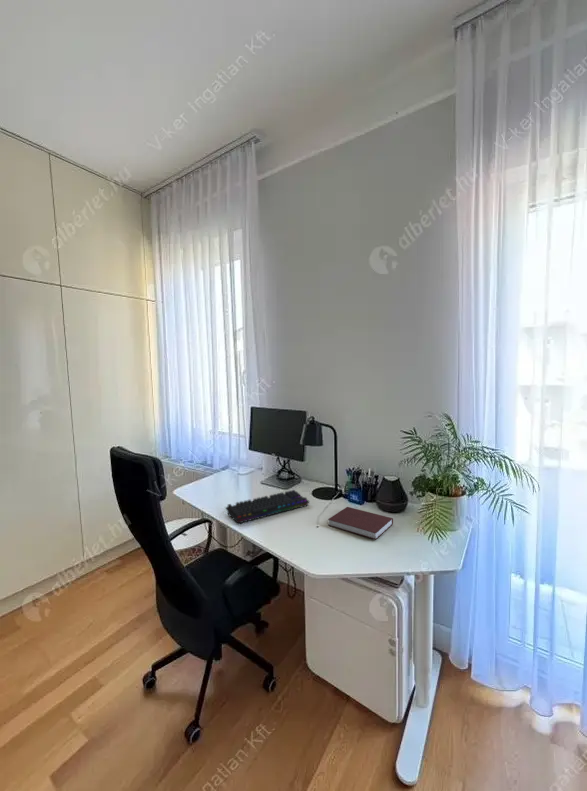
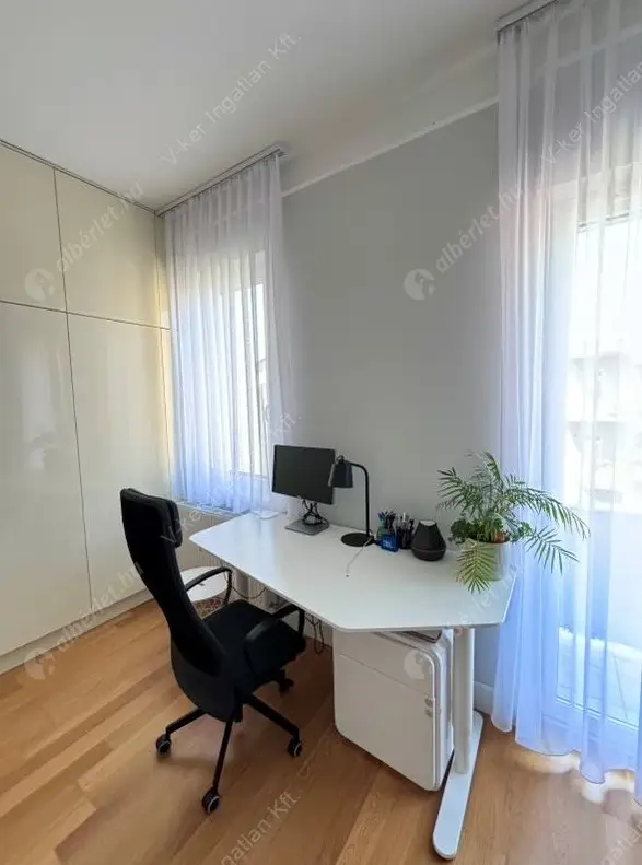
- keyboard (268, 505)
- notebook (360, 521)
